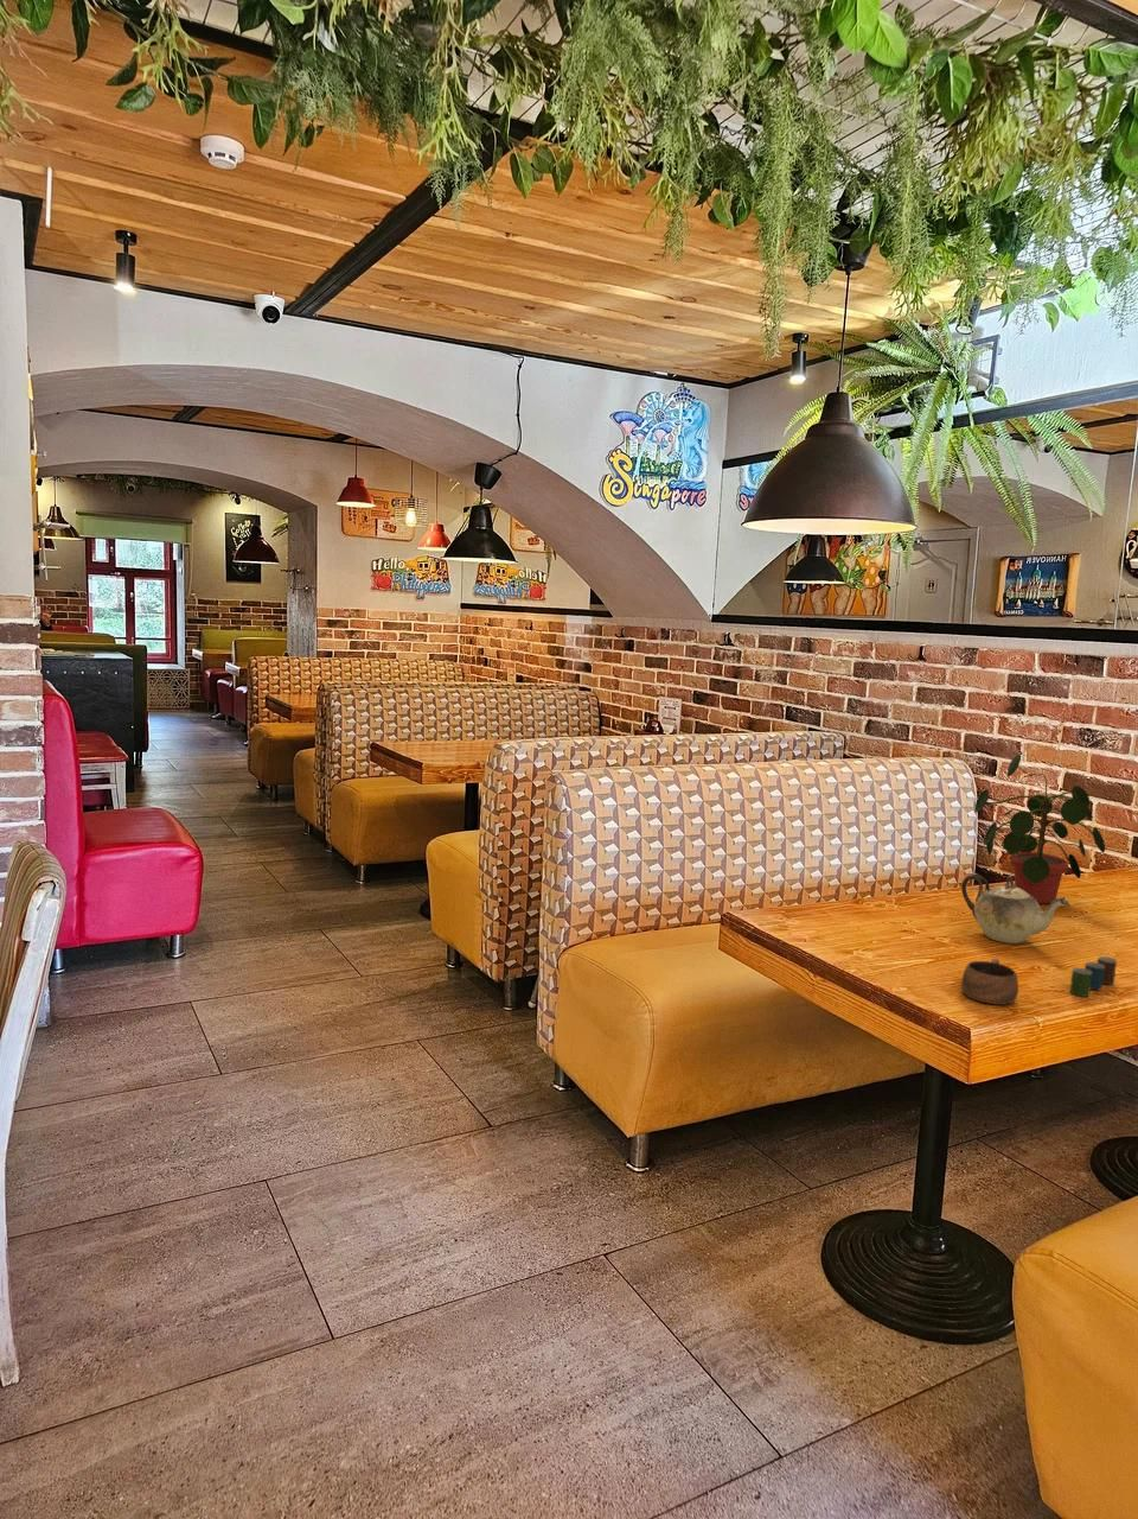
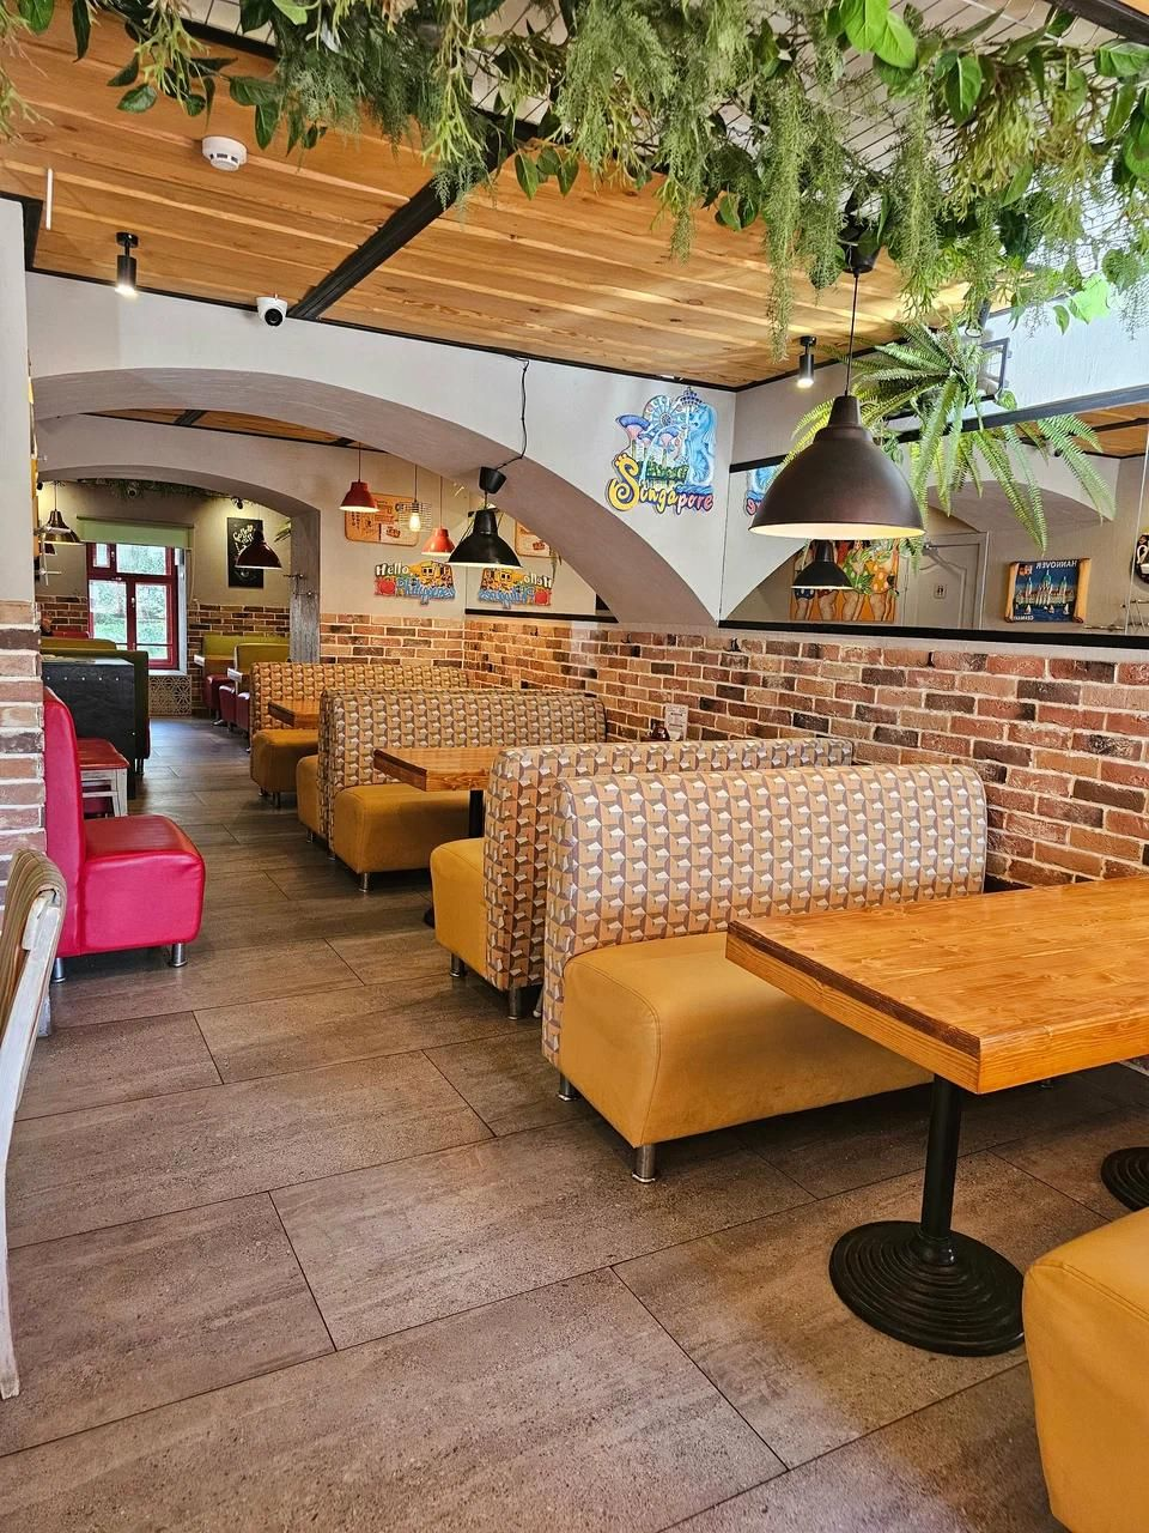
- cup (992, 980)
- potted plant (1032, 829)
- cup (1093, 969)
- teapot (1012, 907)
